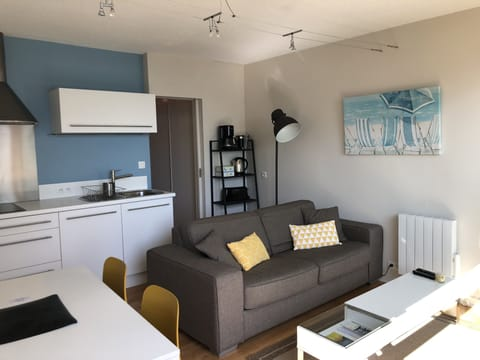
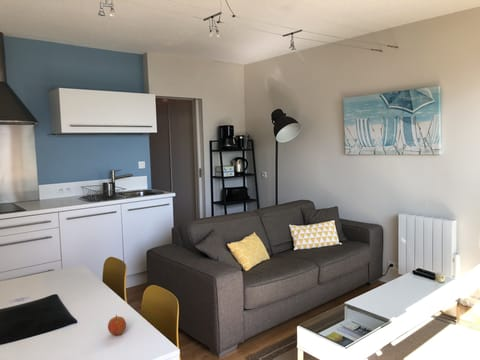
+ fruit (116, 324)
